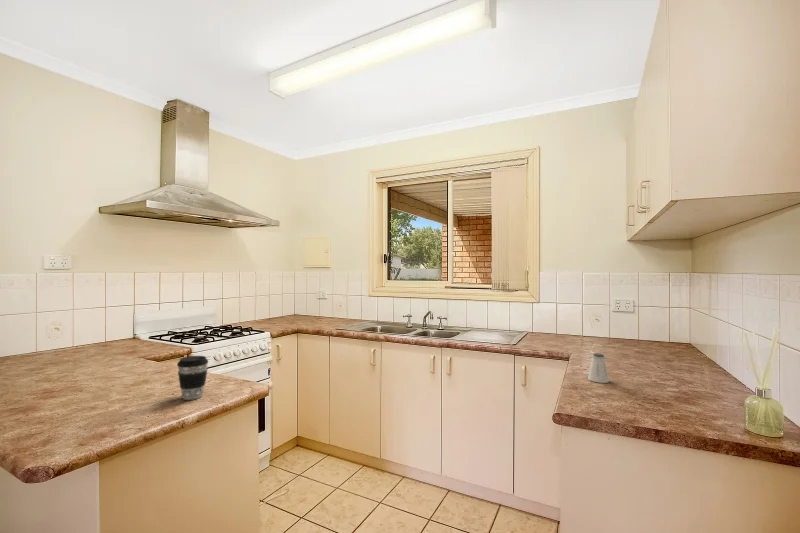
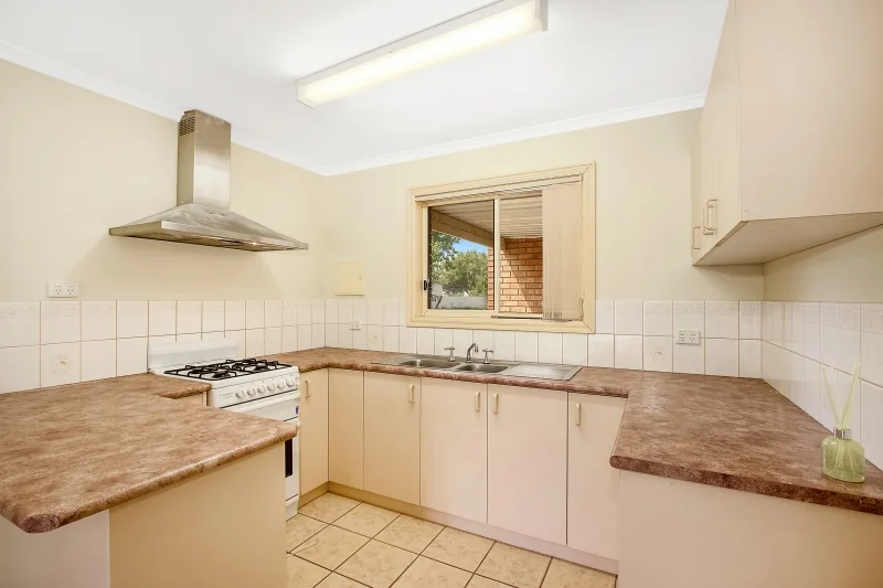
- saltshaker (598, 367)
- coffee cup (192, 377)
